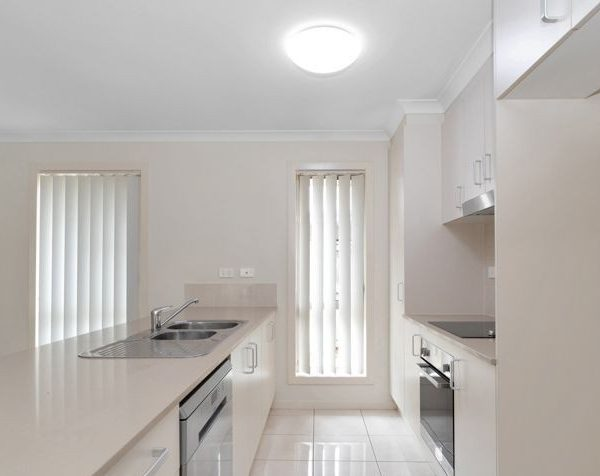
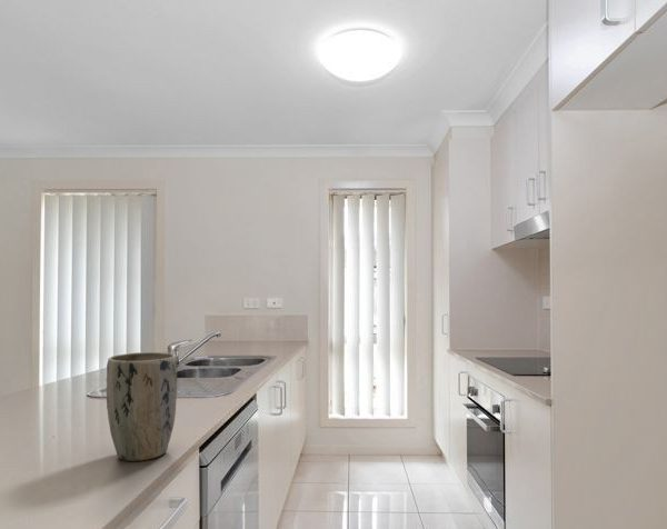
+ plant pot (141, 405)
